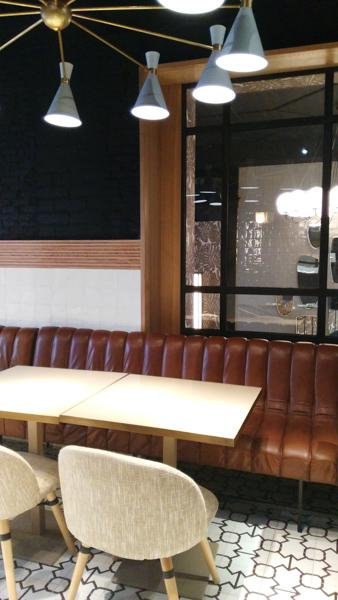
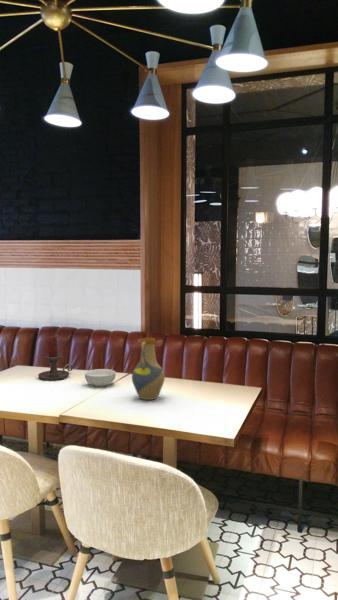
+ candle holder (56, 355)
+ vase (148, 368)
+ cereal bowl (100, 378)
